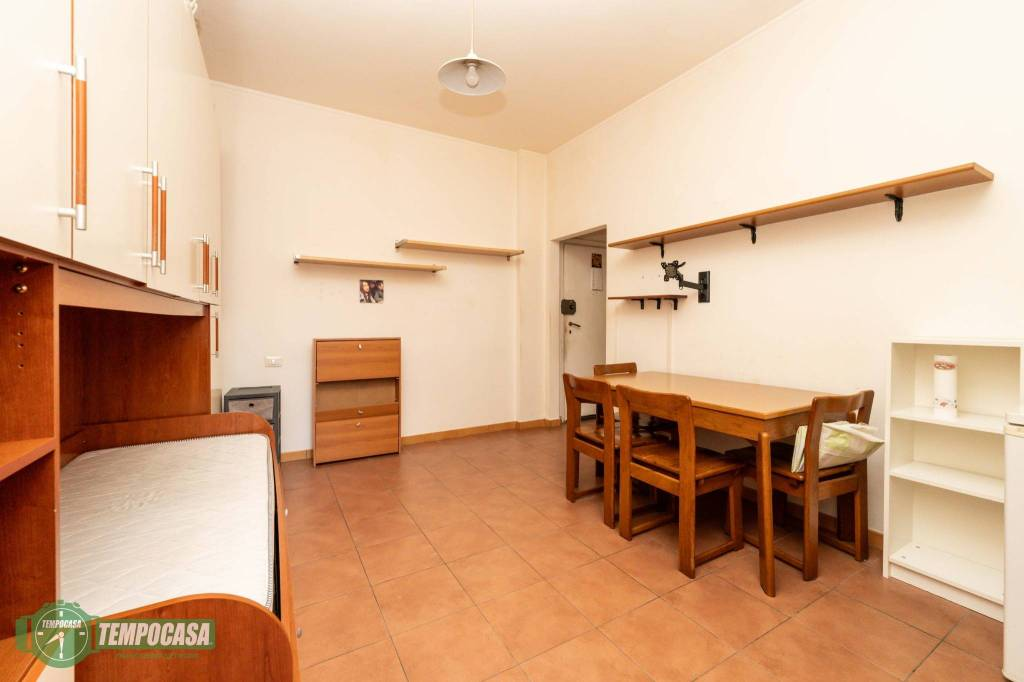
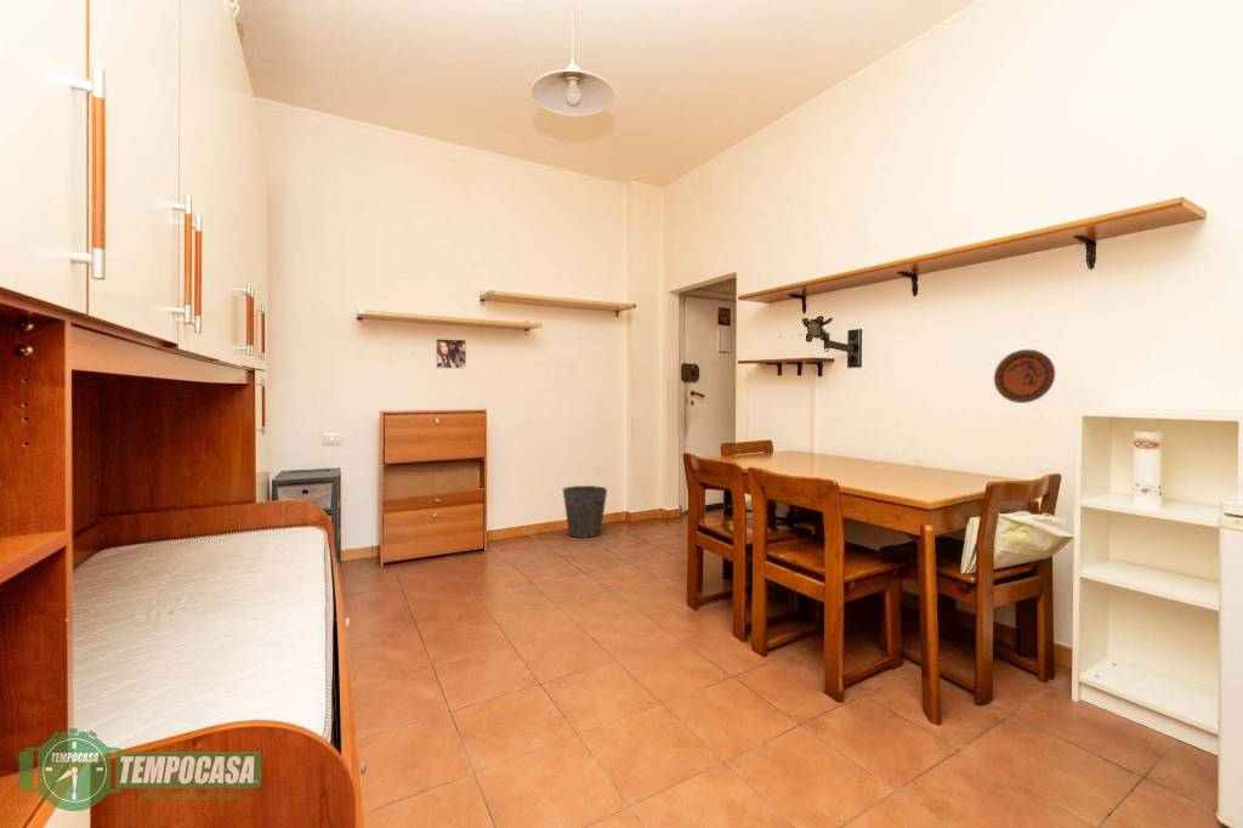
+ waste bin (584, 511)
+ decorative plate (1023, 375)
